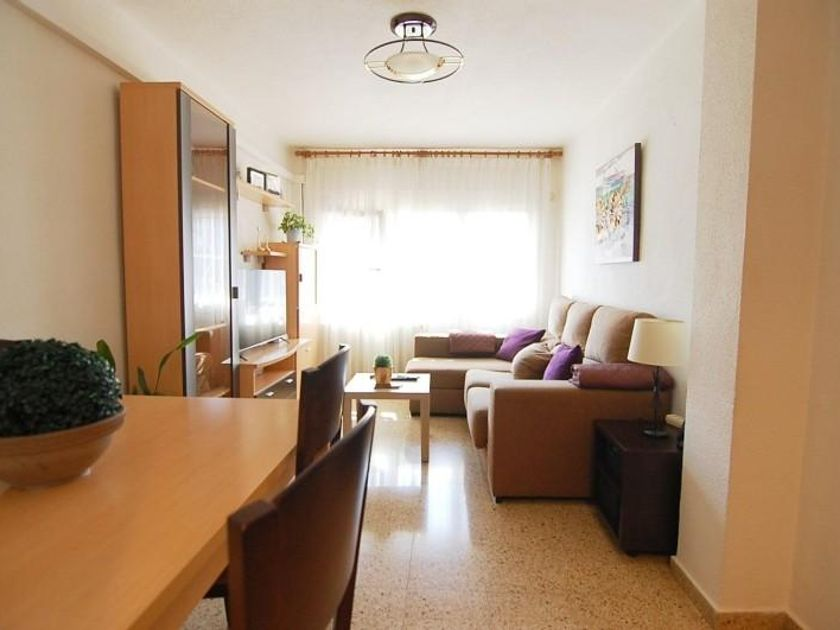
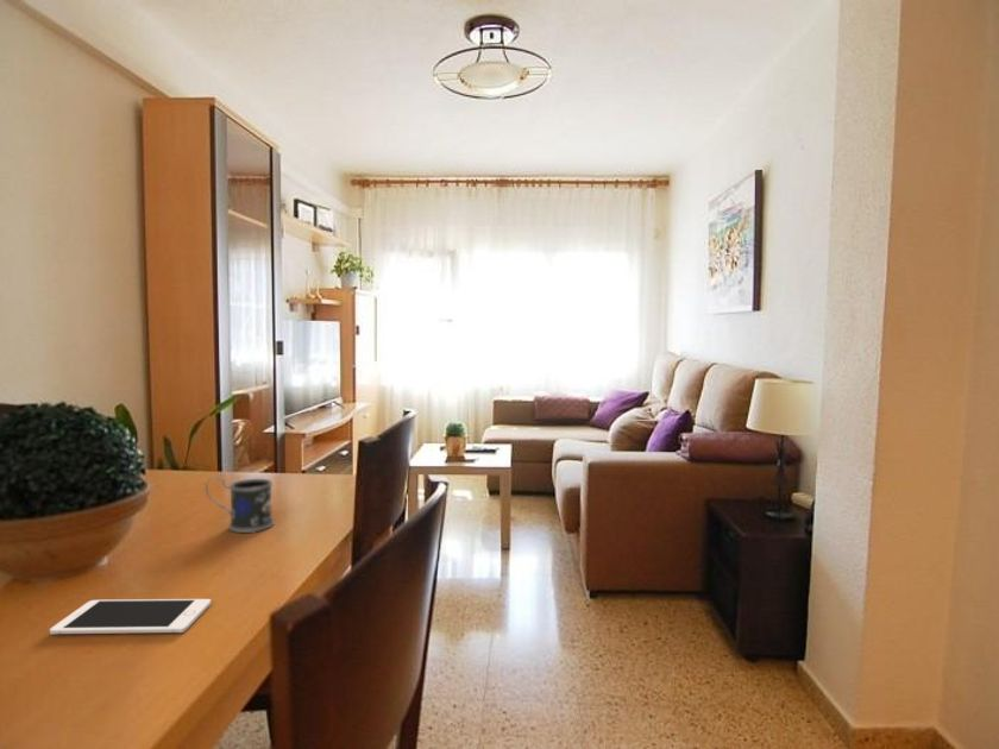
+ mug (240, 501)
+ cell phone (134, 615)
